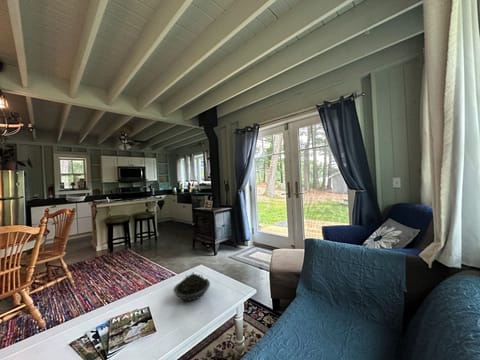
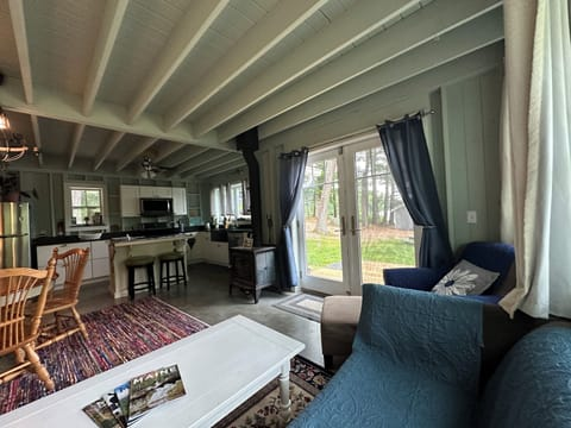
- succulent plant (192, 285)
